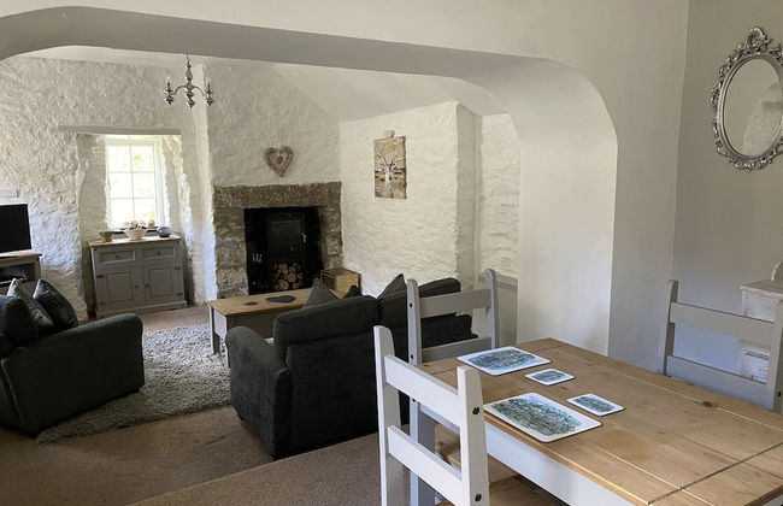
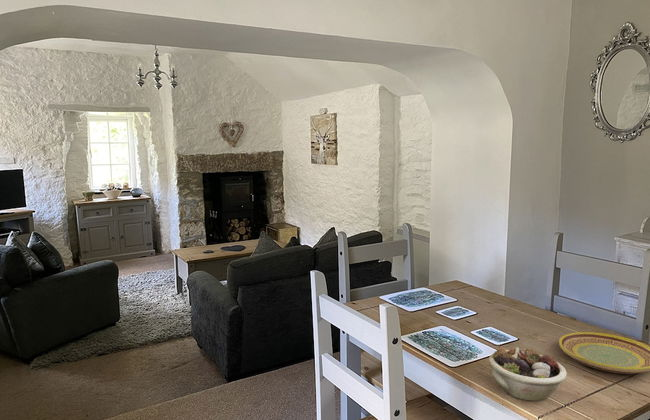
+ succulent planter (526, 371)
+ plate (607, 353)
